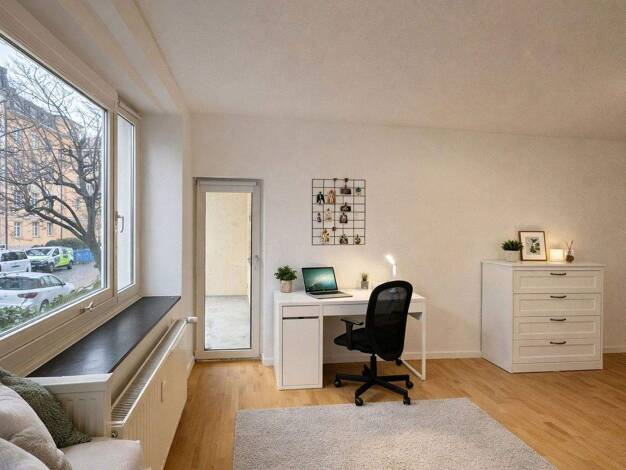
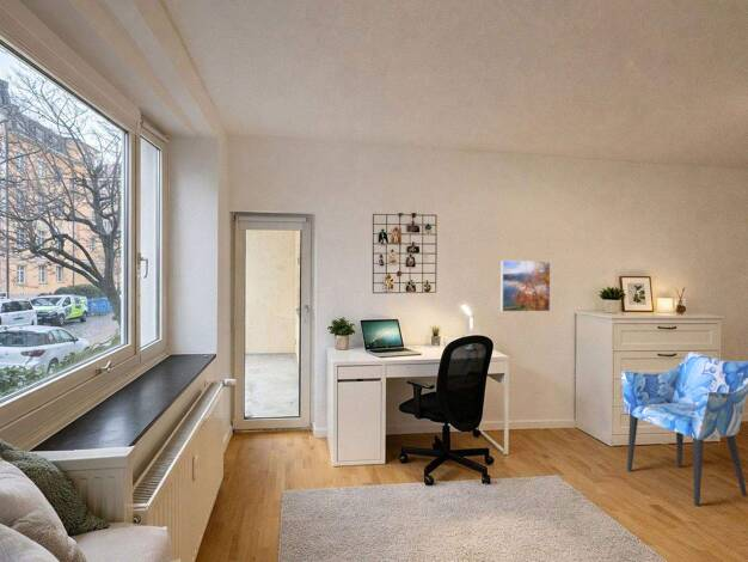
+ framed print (525, 286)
+ armchair (692, 420)
